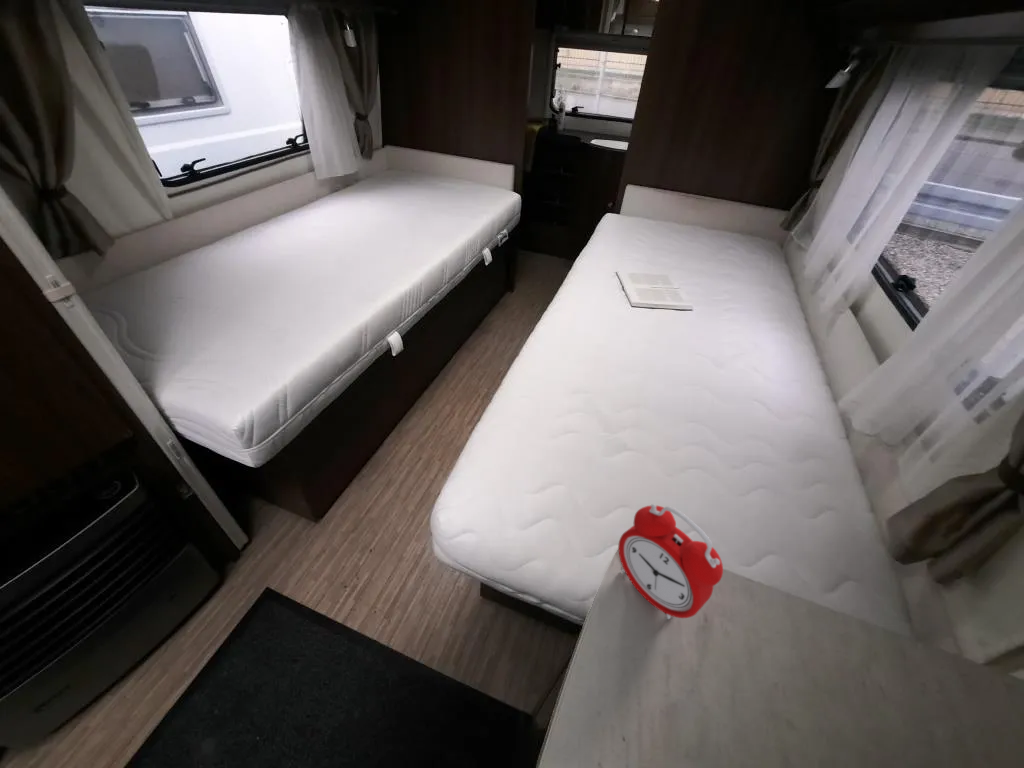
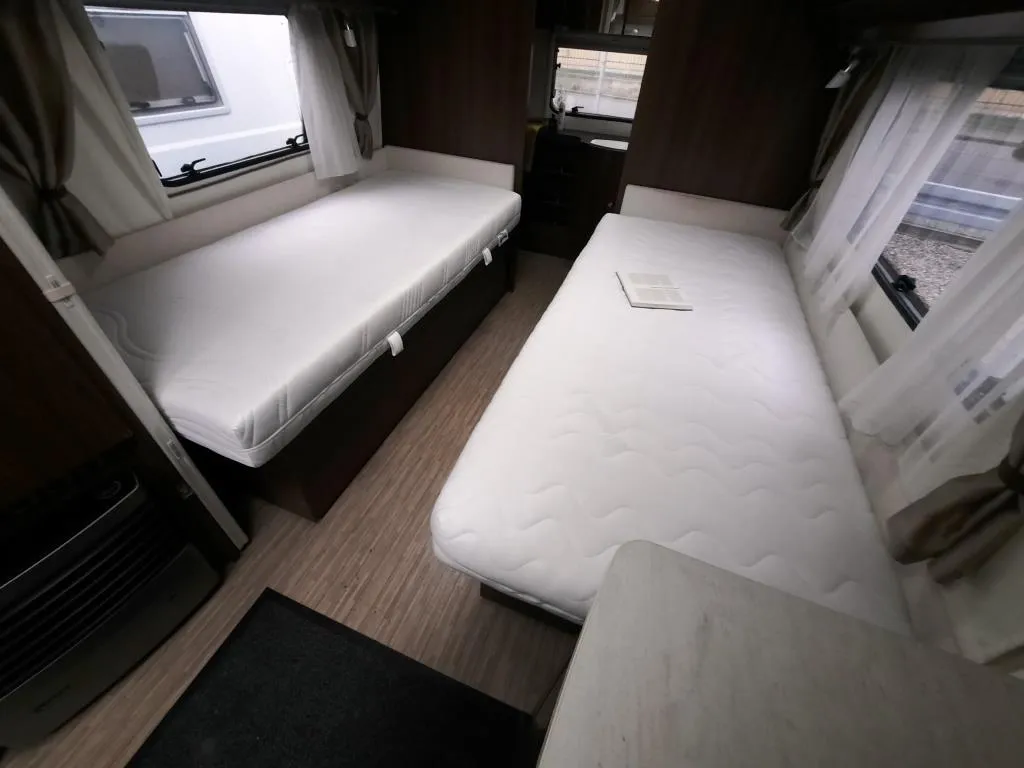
- alarm clock (667, 558)
